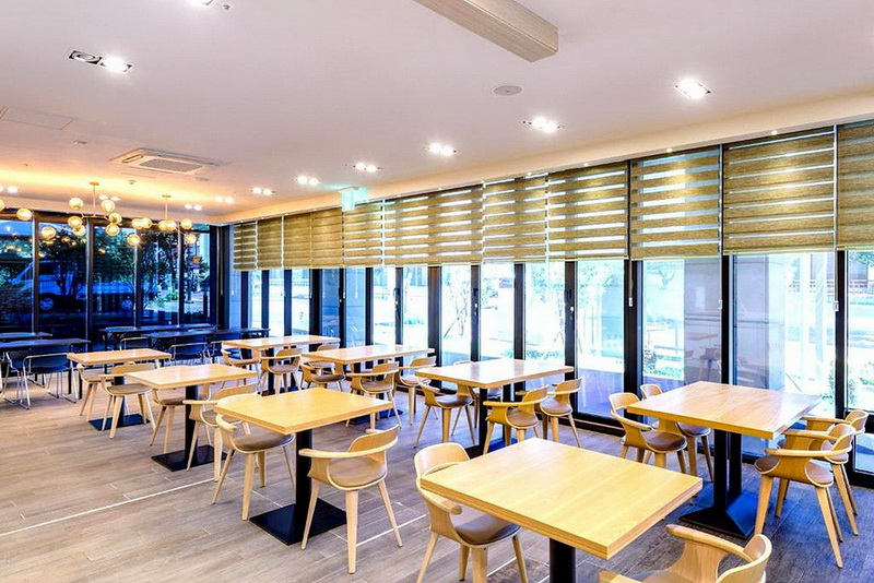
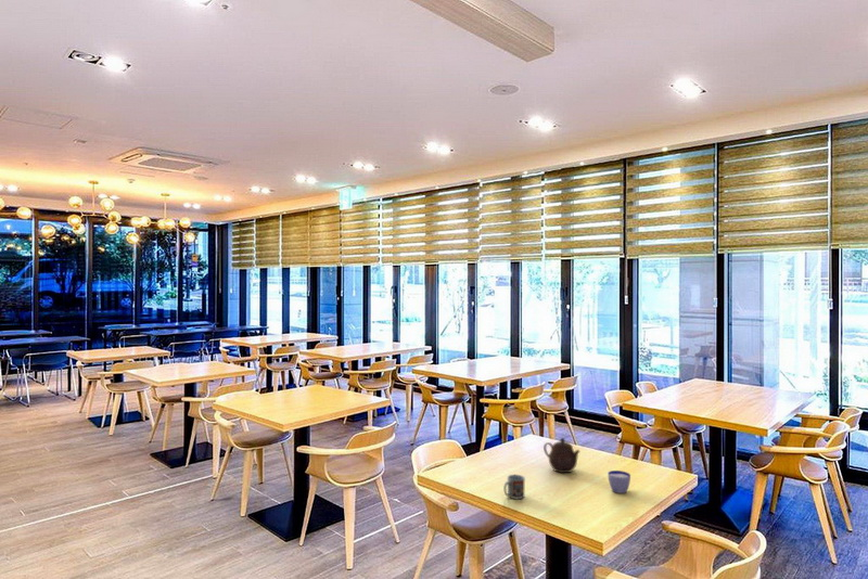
+ cup (621, 481)
+ cup (513, 487)
+ teapot (561, 453)
